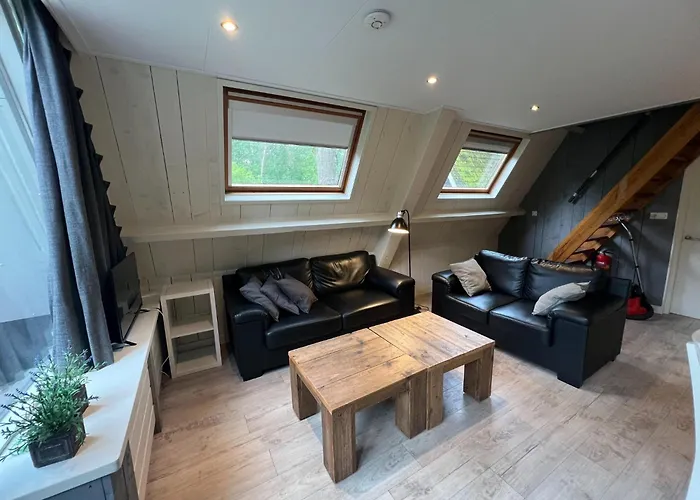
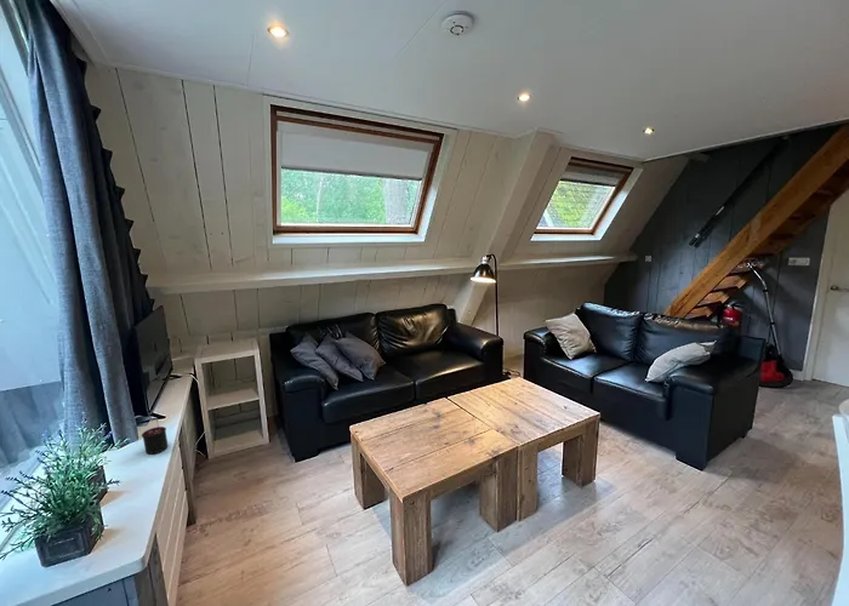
+ candle (154, 435)
